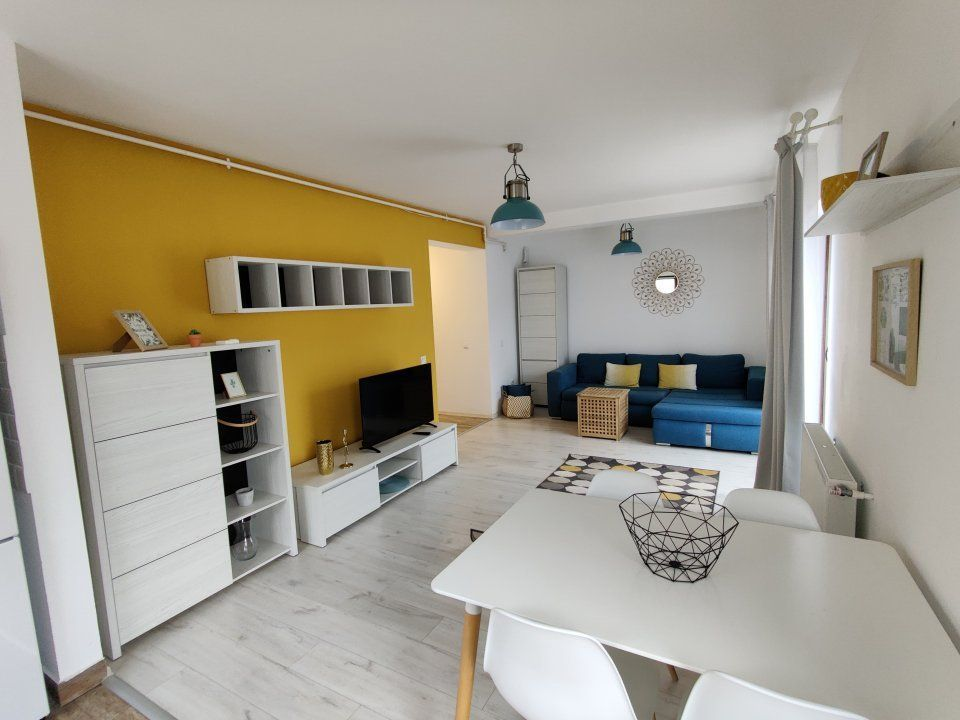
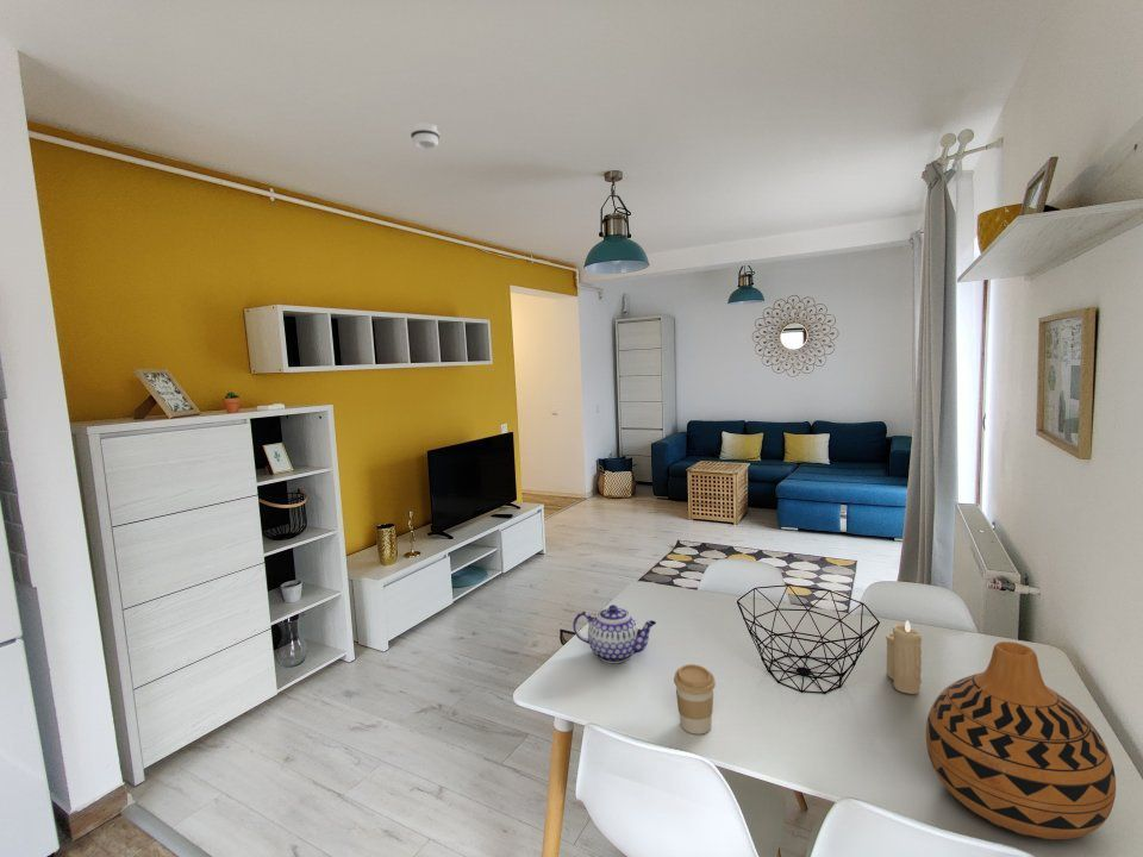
+ coffee cup (694, 698)
+ vase (1013, 726)
+ candle (902, 649)
+ teapot (613, 630)
+ smoke detector (425, 136)
